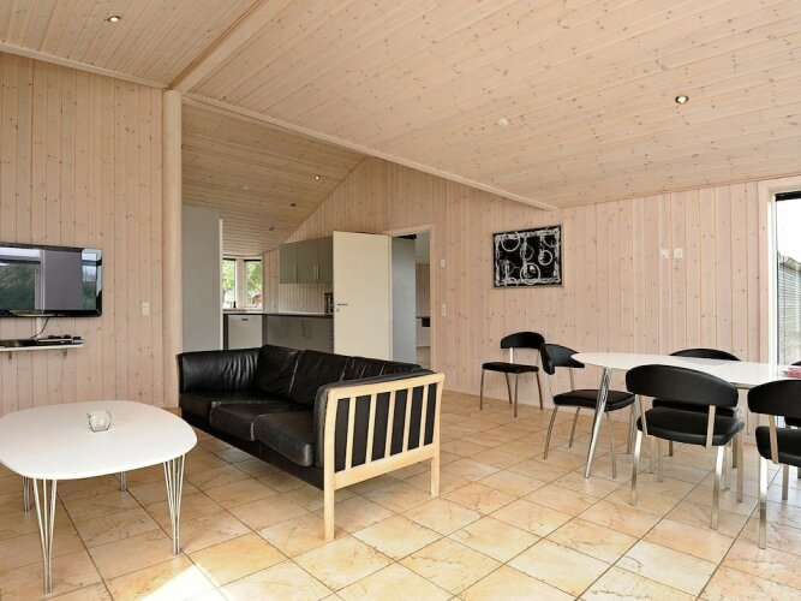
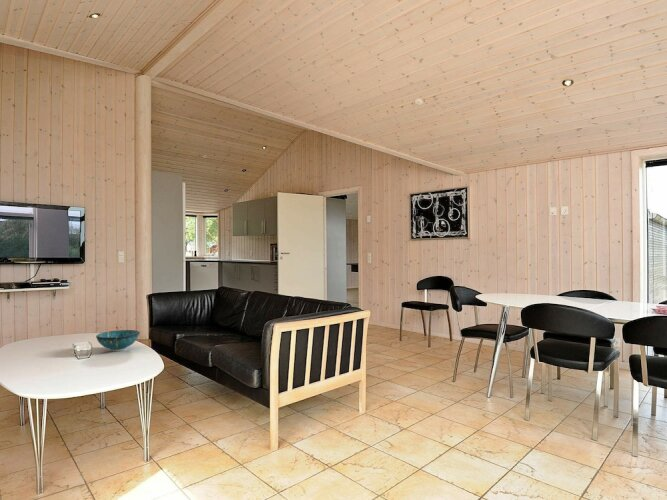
+ decorative bowl (118, 341)
